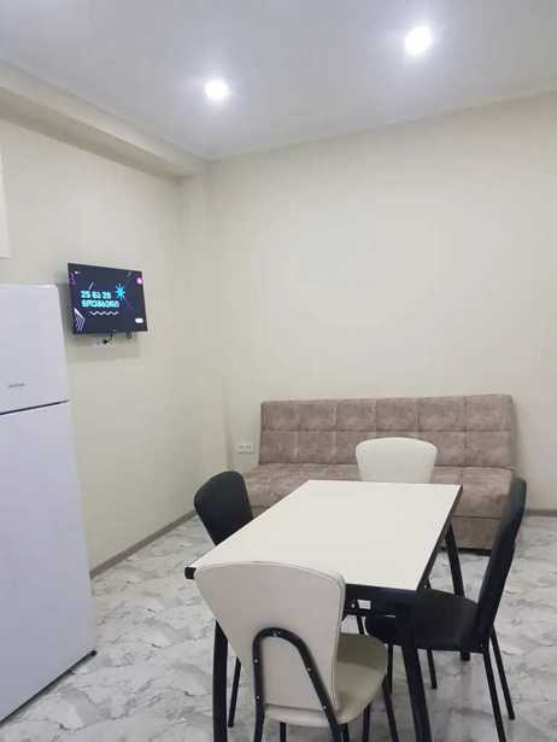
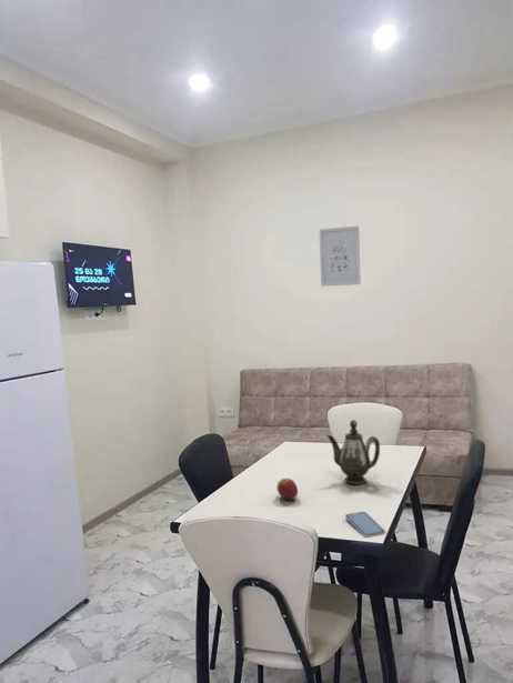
+ wall art (339, 257)
+ fruit (286, 488)
+ teapot (352, 450)
+ smartphone (364, 523)
